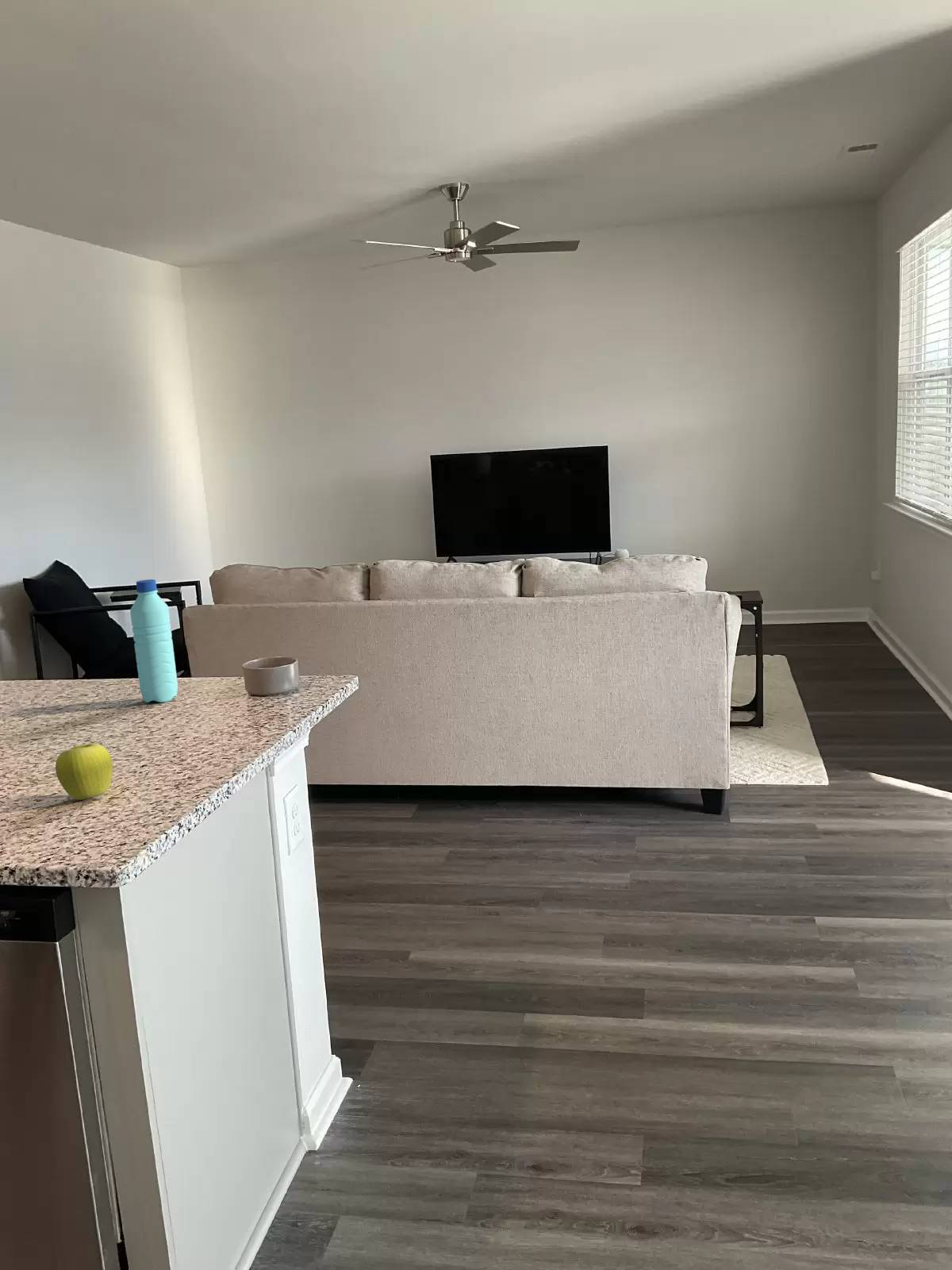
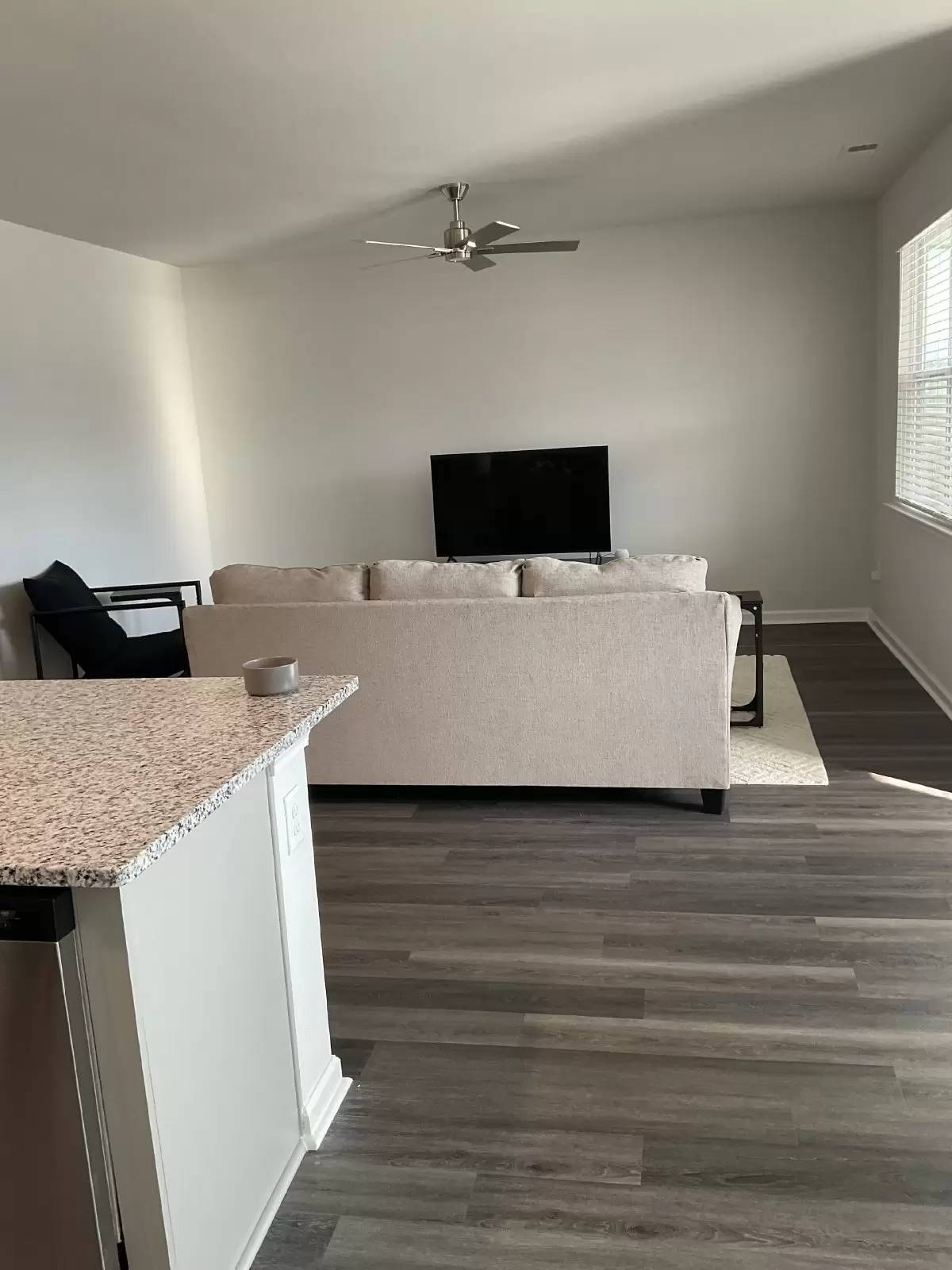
- fruit (84, 770)
- water bottle (153, 641)
